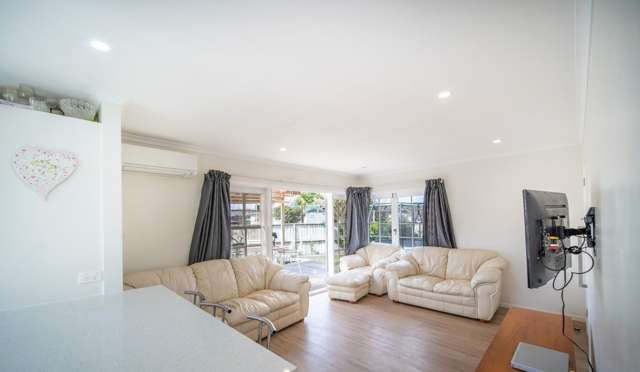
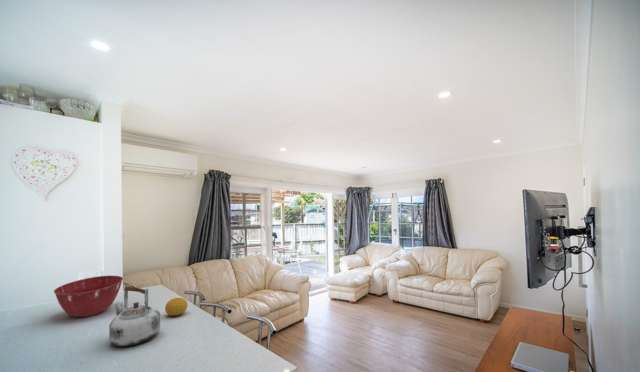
+ mixing bowl (90, 297)
+ fruit (176, 306)
+ kettle (132, 311)
